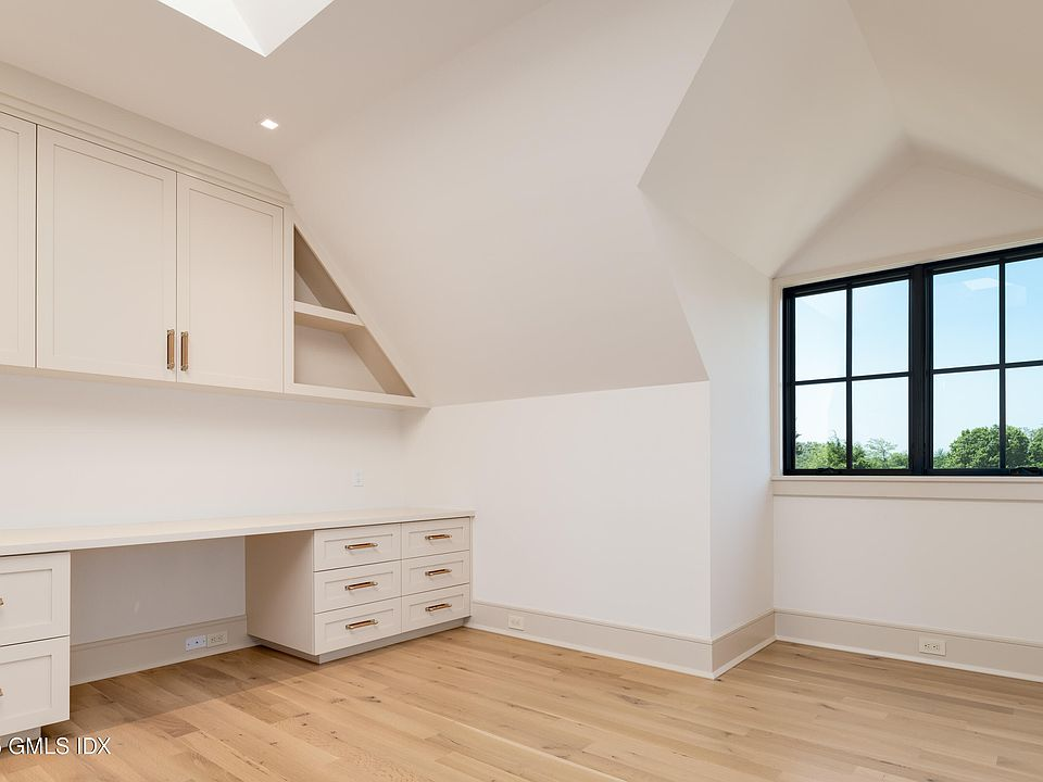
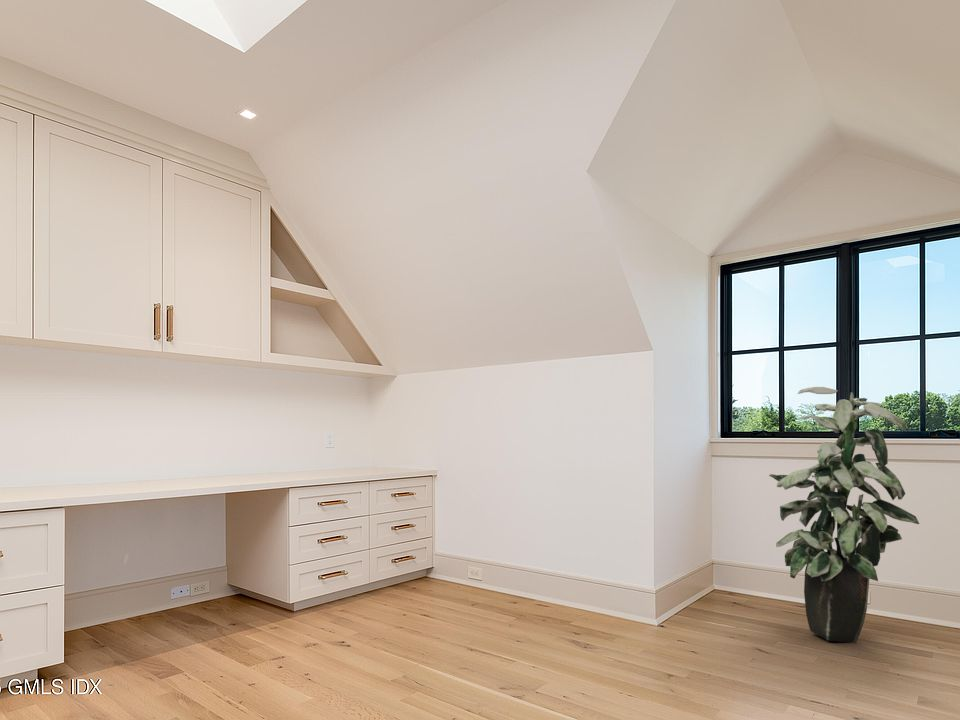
+ indoor plant (835, 510)
